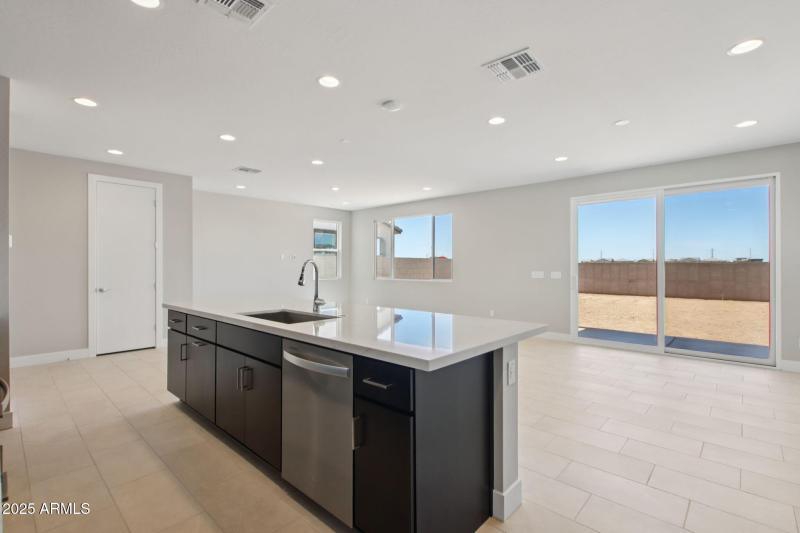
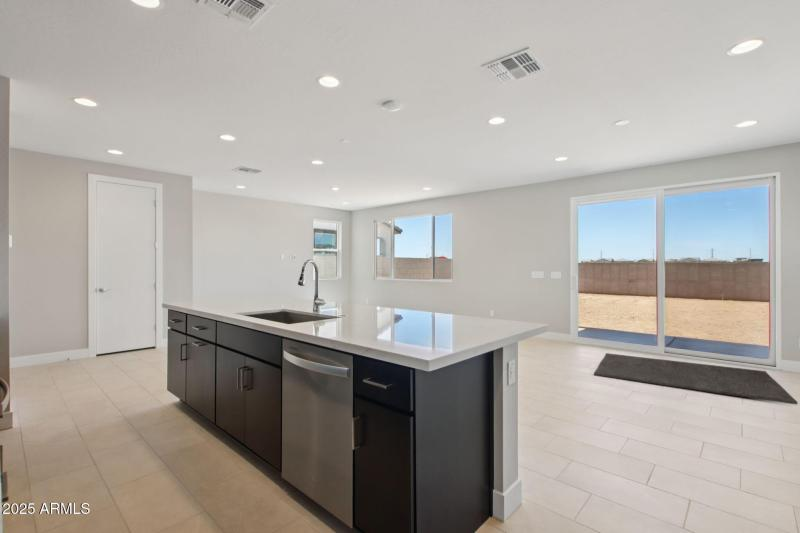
+ rug (680, 373)
